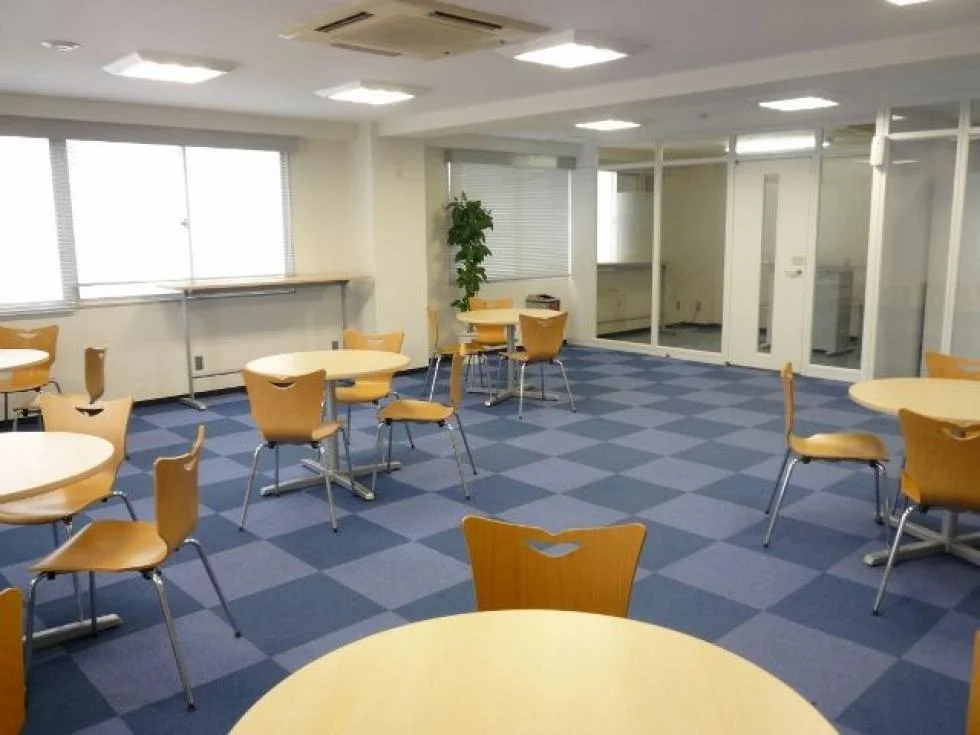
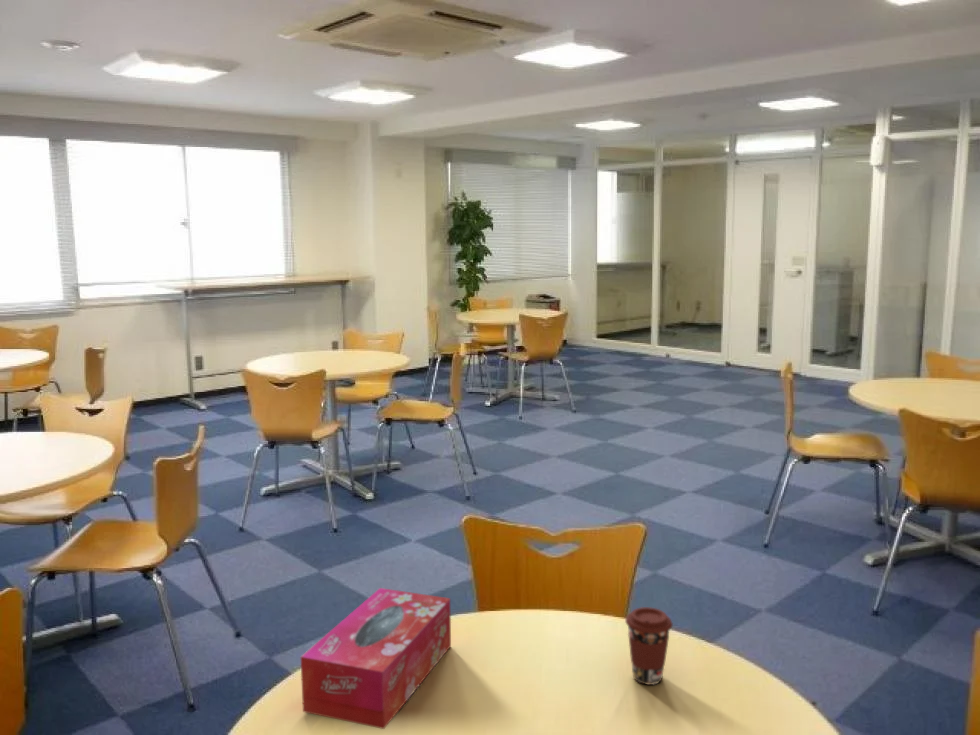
+ tissue box (381, 651)
+ coffee cup (648, 646)
